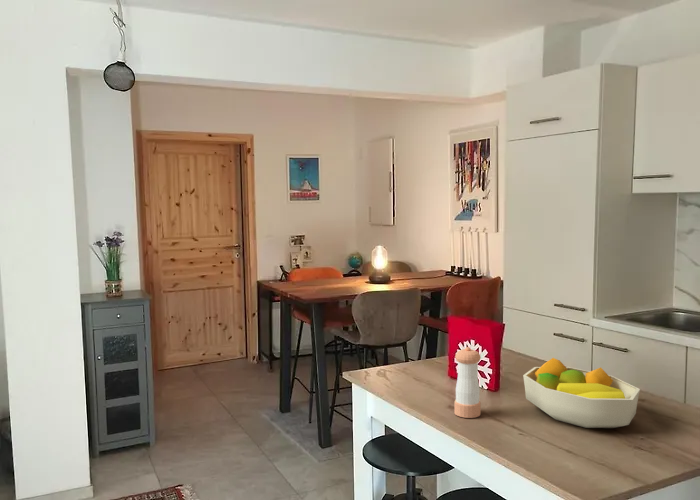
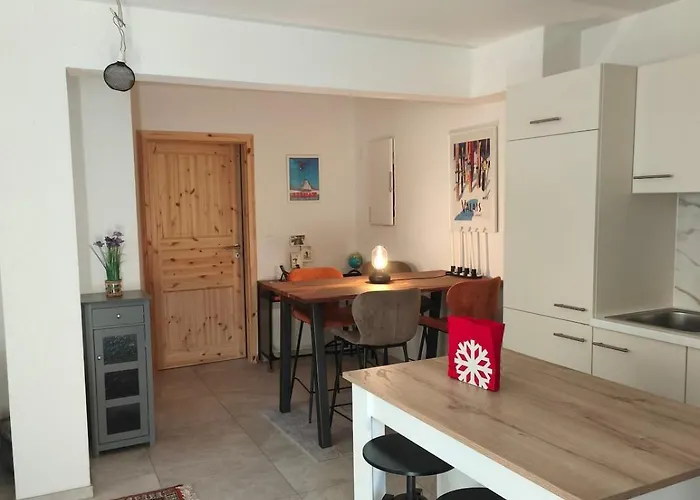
- pepper shaker (467, 380)
- fruit bowl (579, 390)
